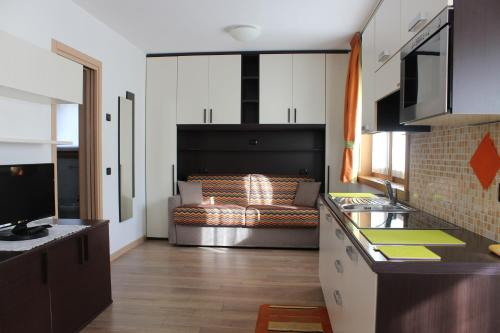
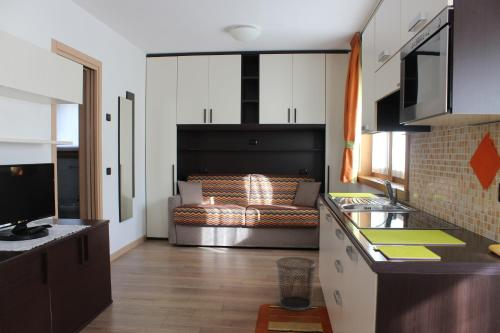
+ waste bin (295, 282)
